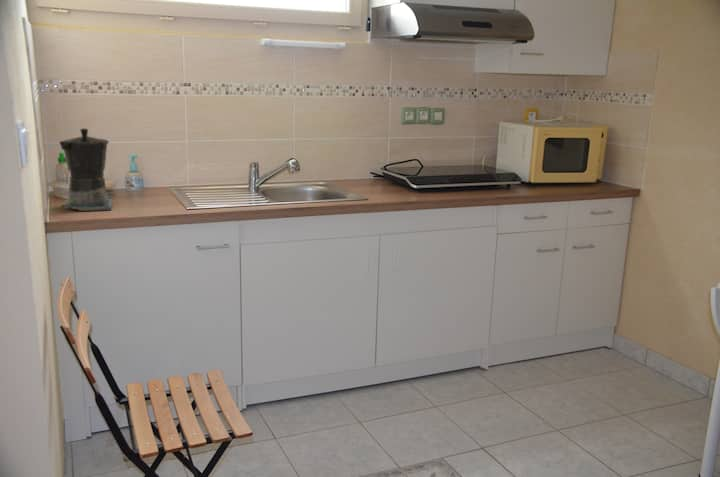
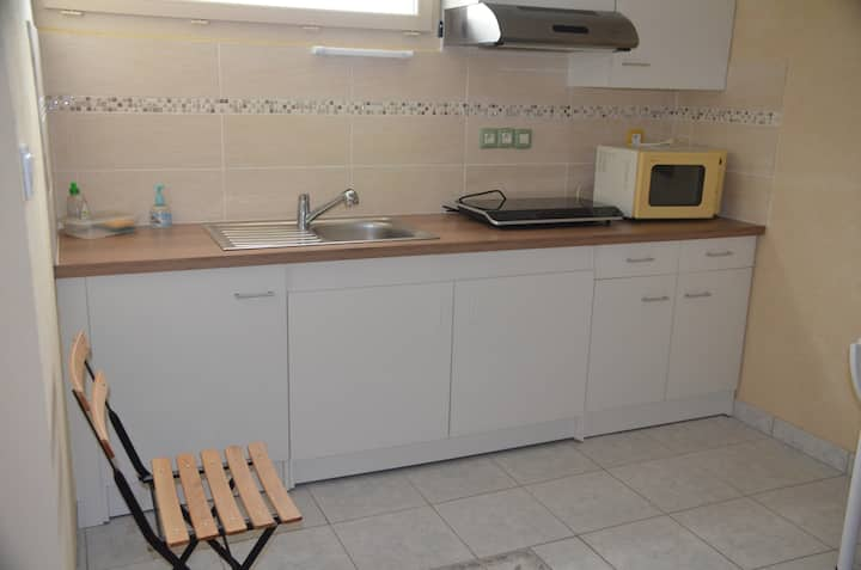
- coffee maker (86, 167)
